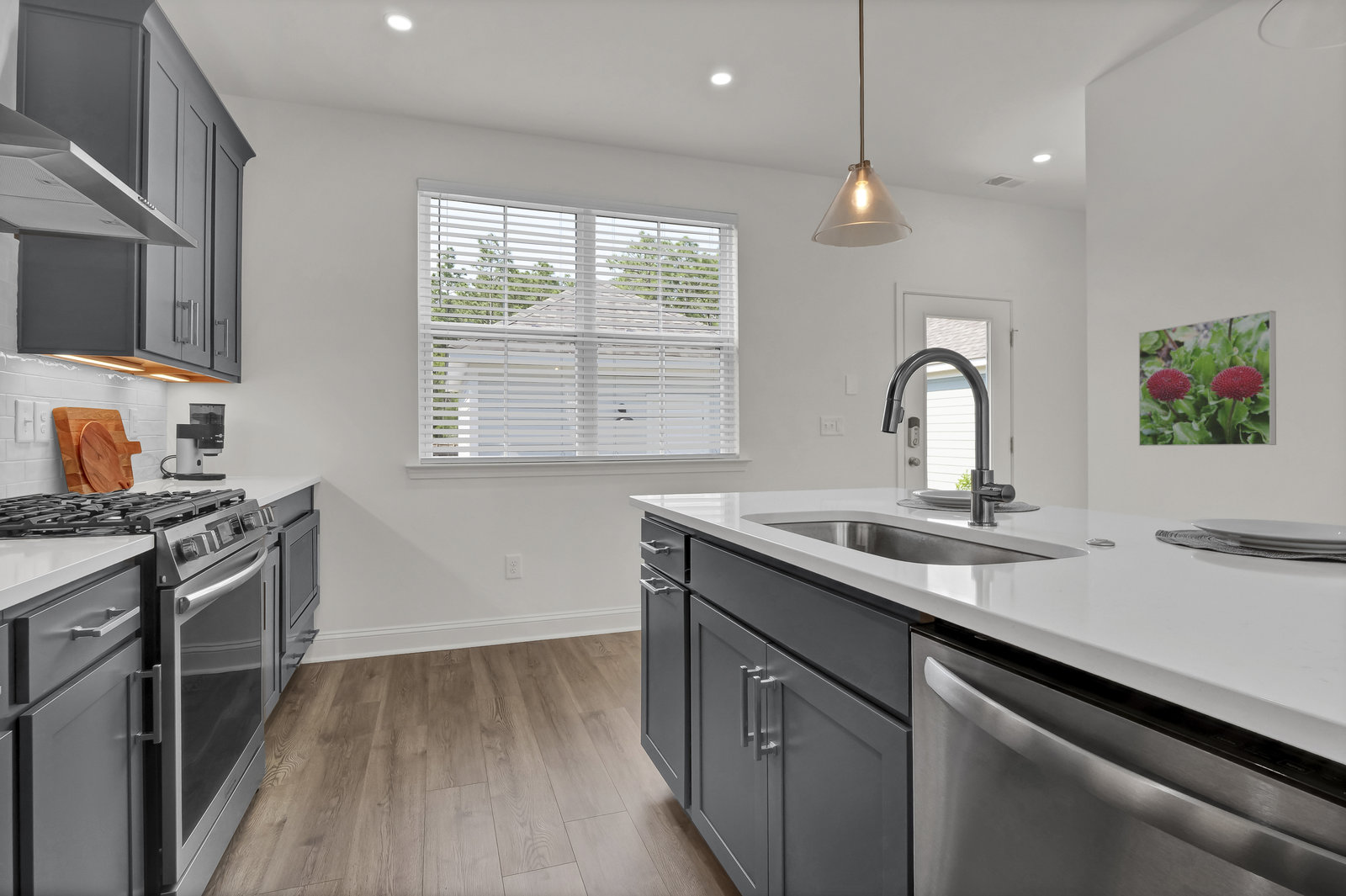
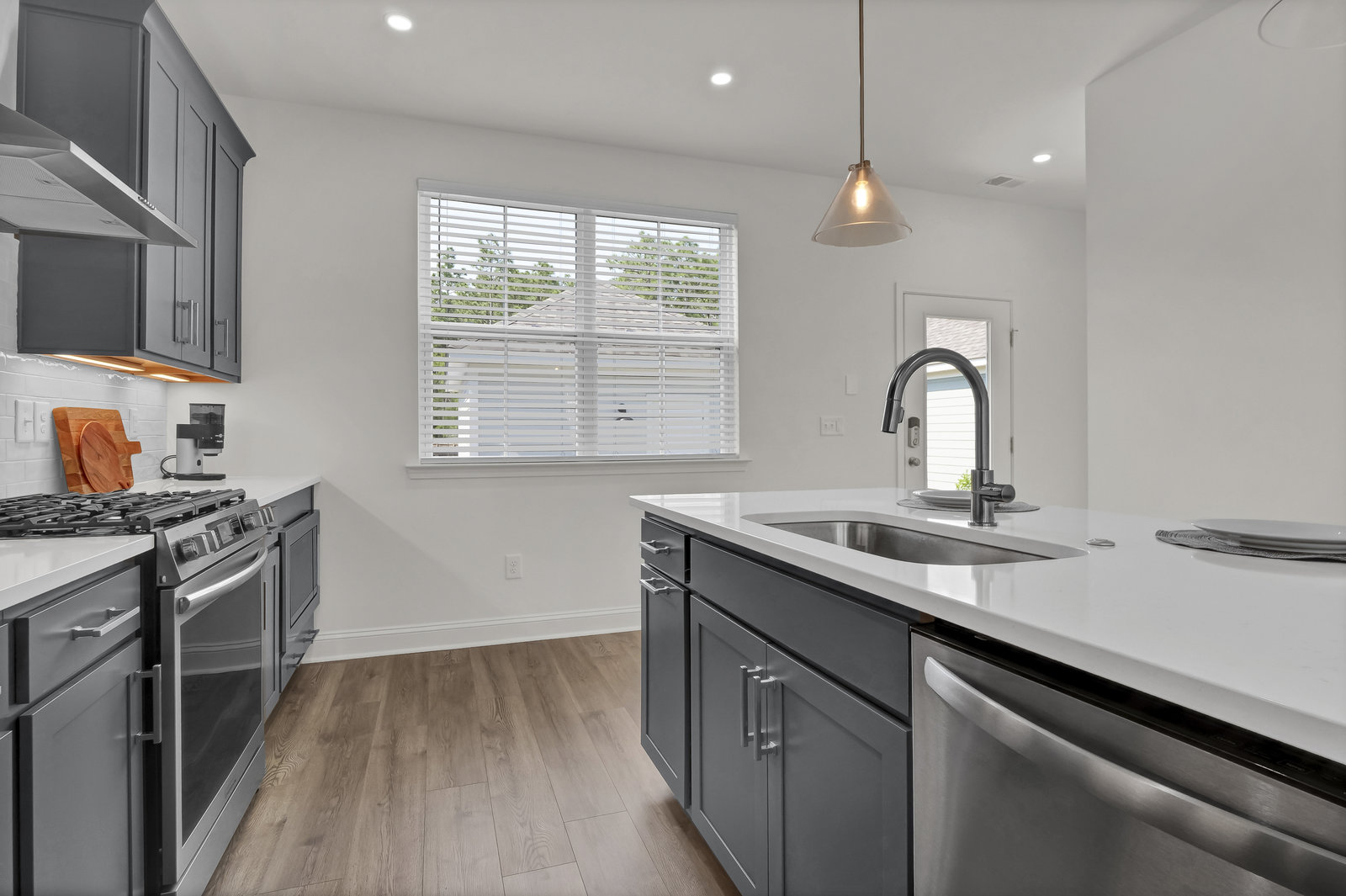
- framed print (1201, 384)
